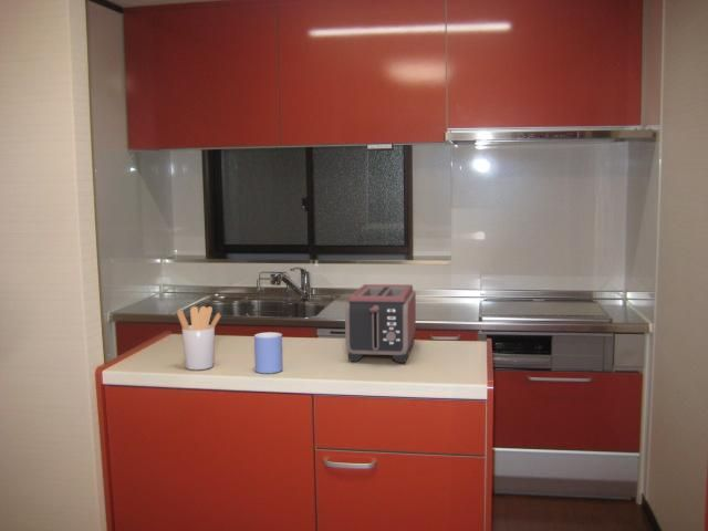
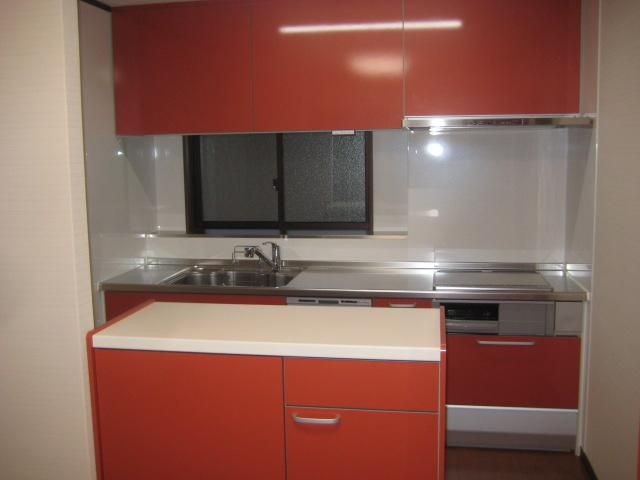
- toaster (382, 322)
- mug (270, 351)
- utensil holder (199, 335)
